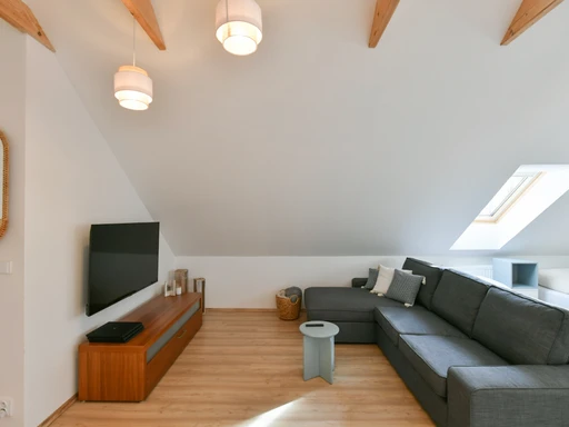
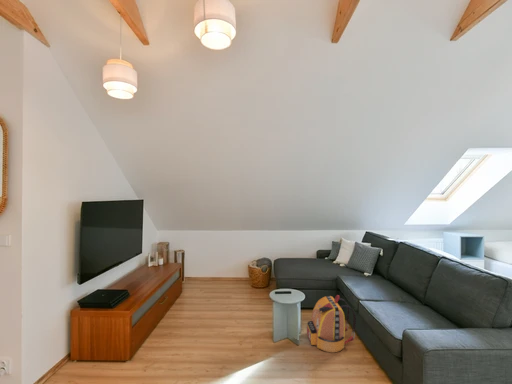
+ backpack (329, 317)
